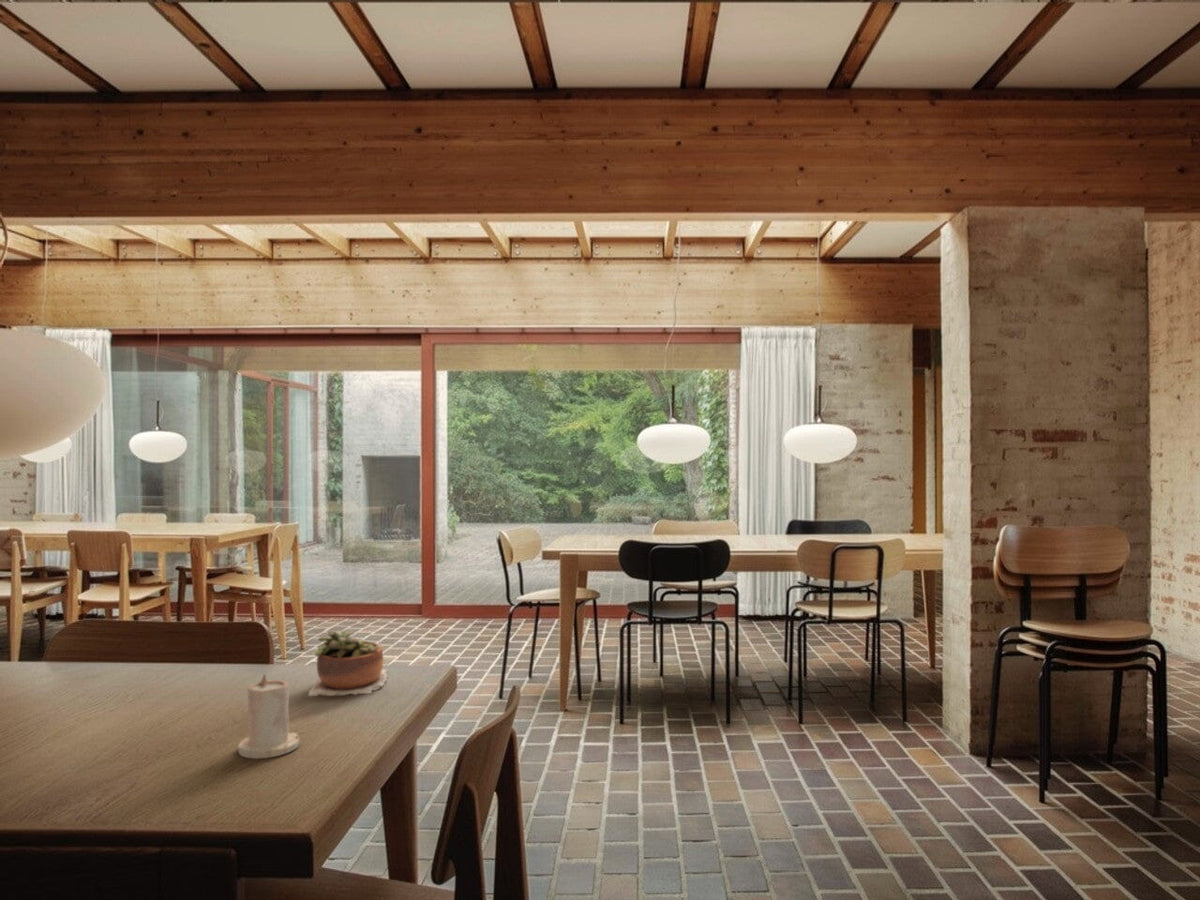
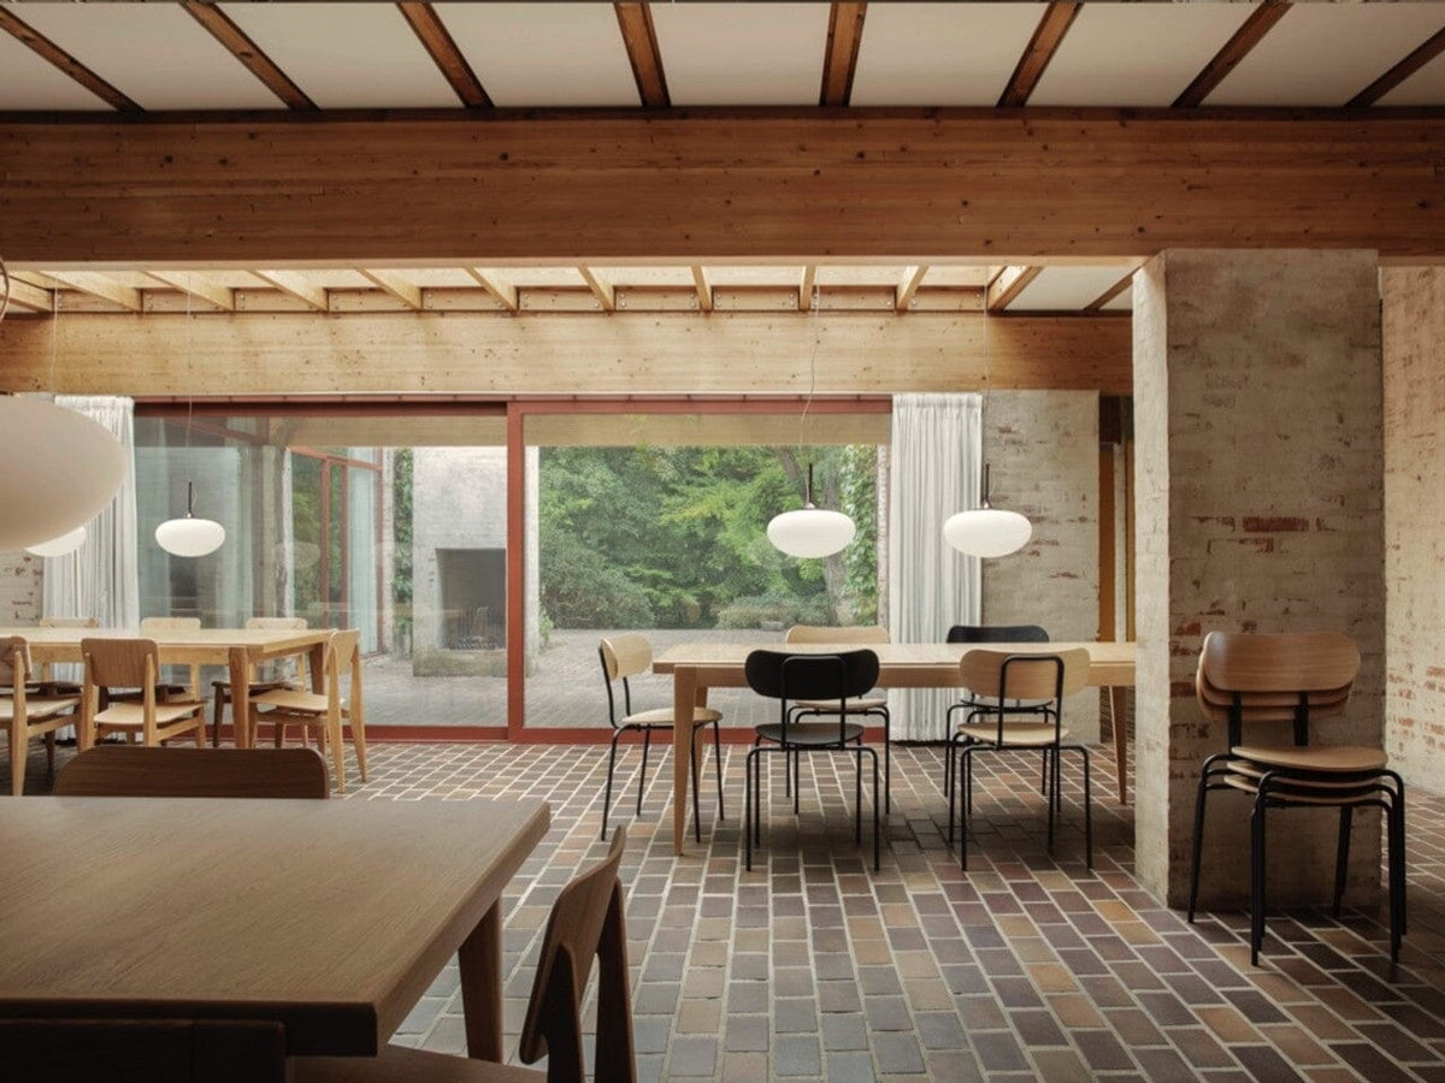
- candle (269, 712)
- succulent plant (350, 655)
